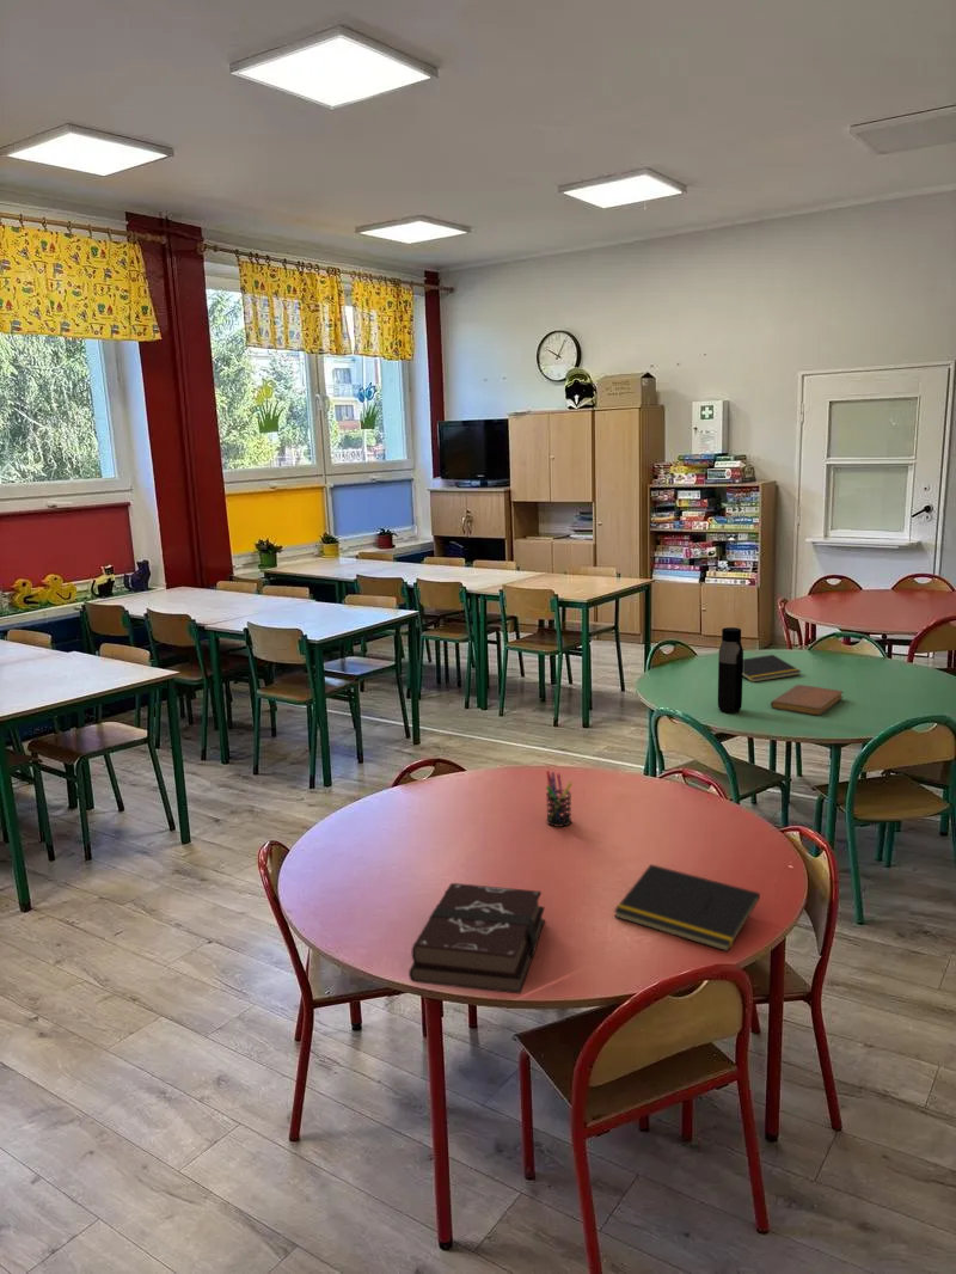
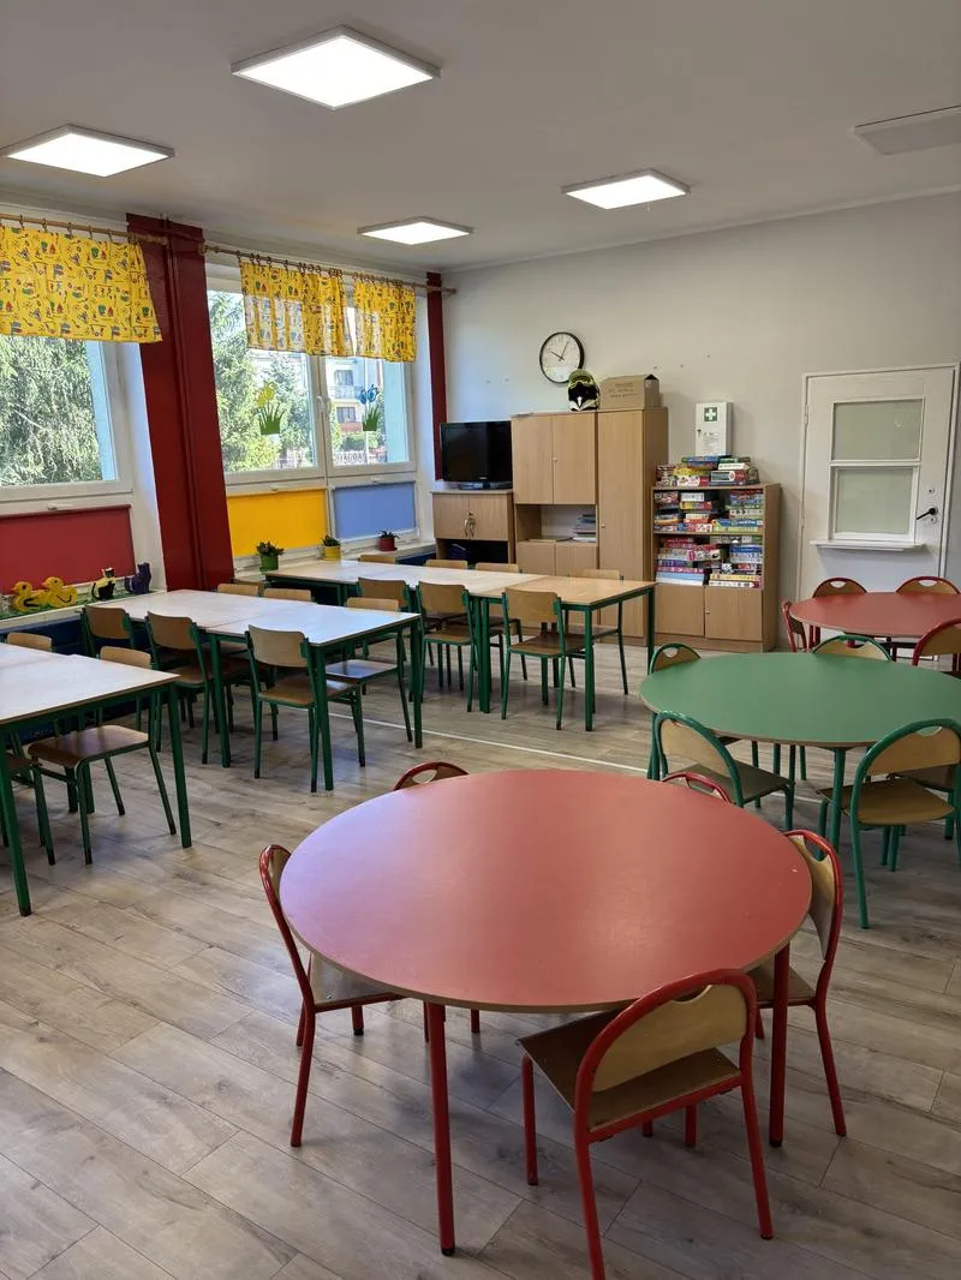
- pen holder (556, 797)
- notebook (807, 699)
- hardback book (479, 932)
- water bottle (730, 669)
- notepad (762, 667)
- notepad (686, 905)
